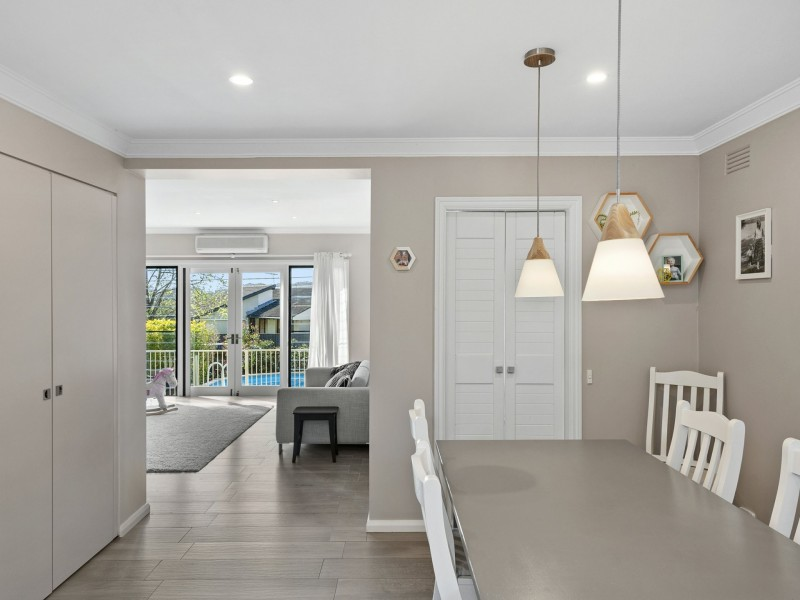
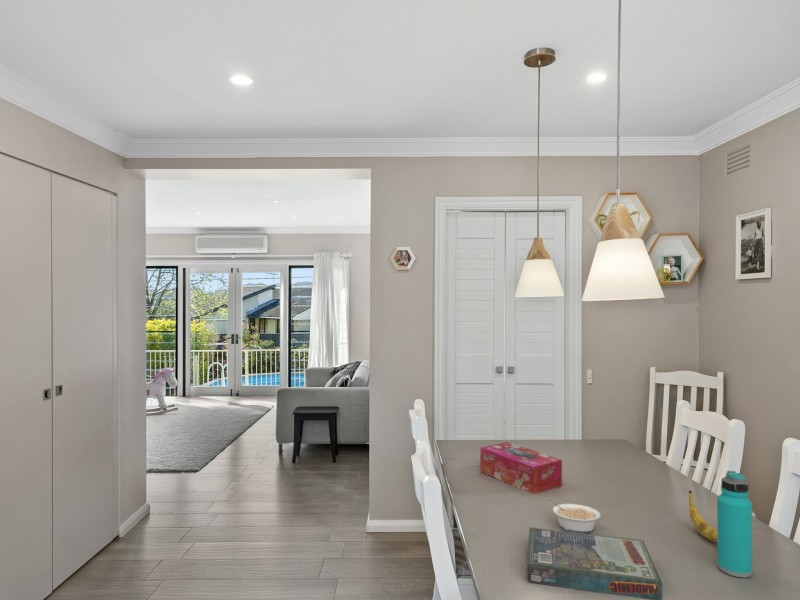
+ tissue box (519, 466)
+ legume (574, 517)
+ banana (705, 521)
+ water bottle (734, 521)
+ board game (588, 559)
